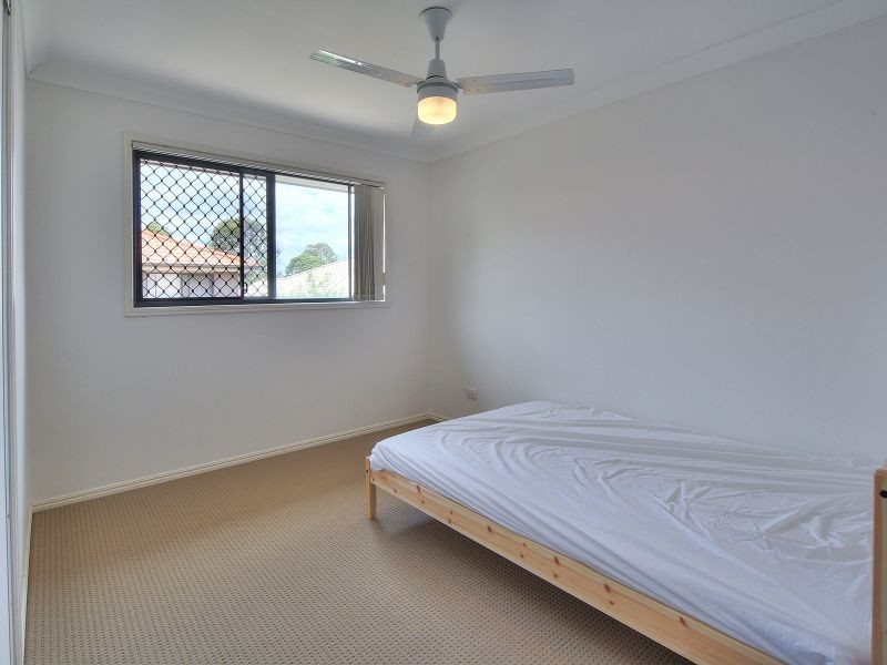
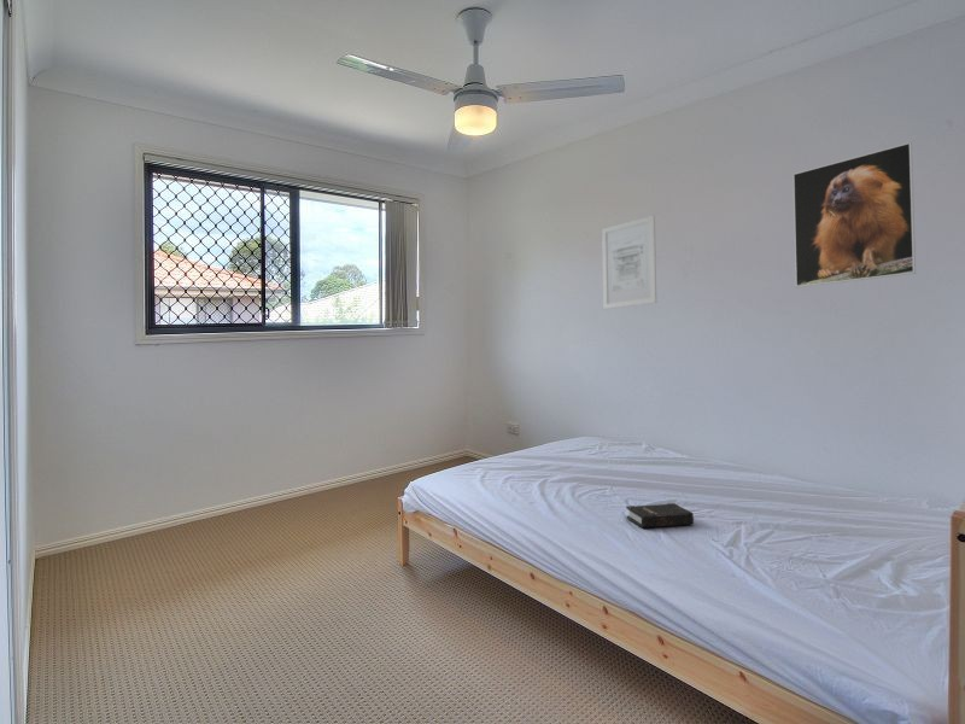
+ wall art (627, 264)
+ hardback book (659, 515)
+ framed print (849, 220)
